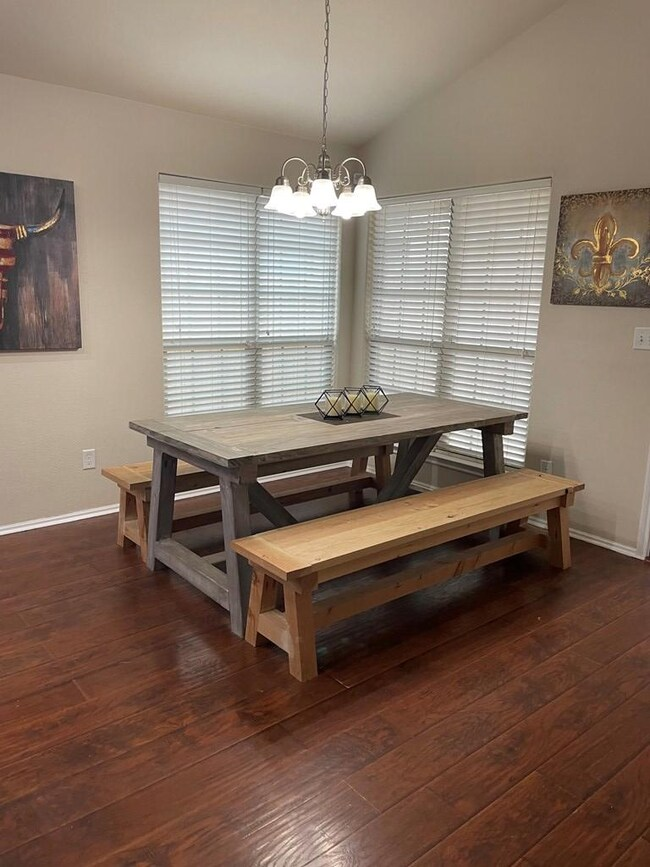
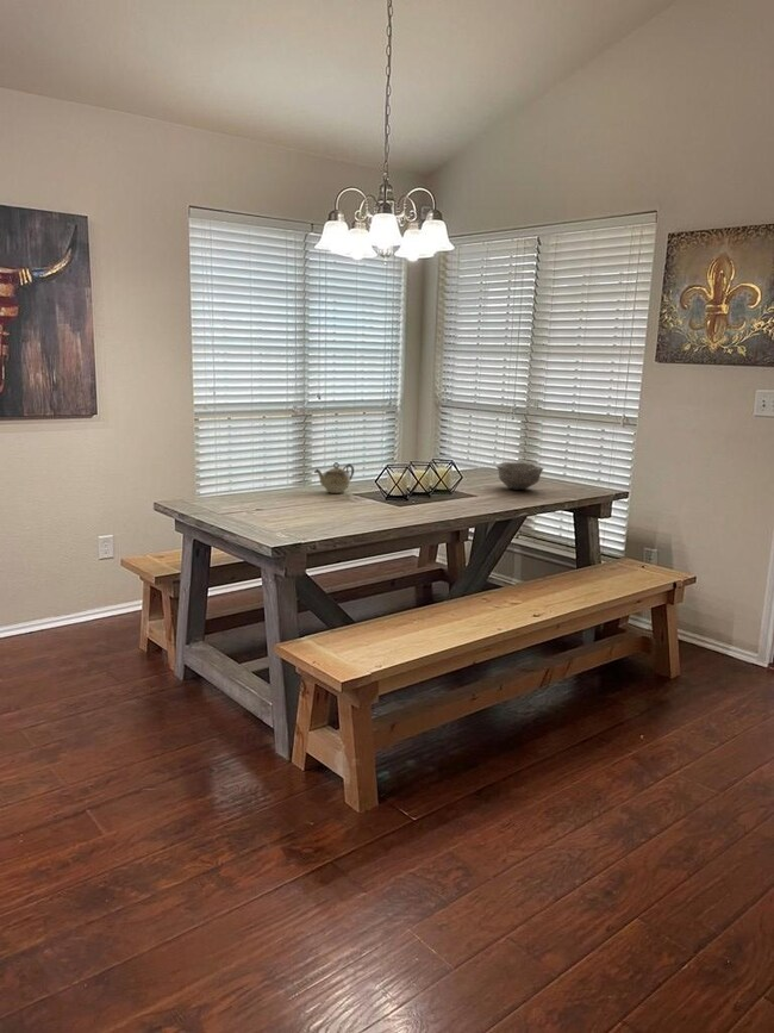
+ bowl (519, 477)
+ teapot (333, 477)
